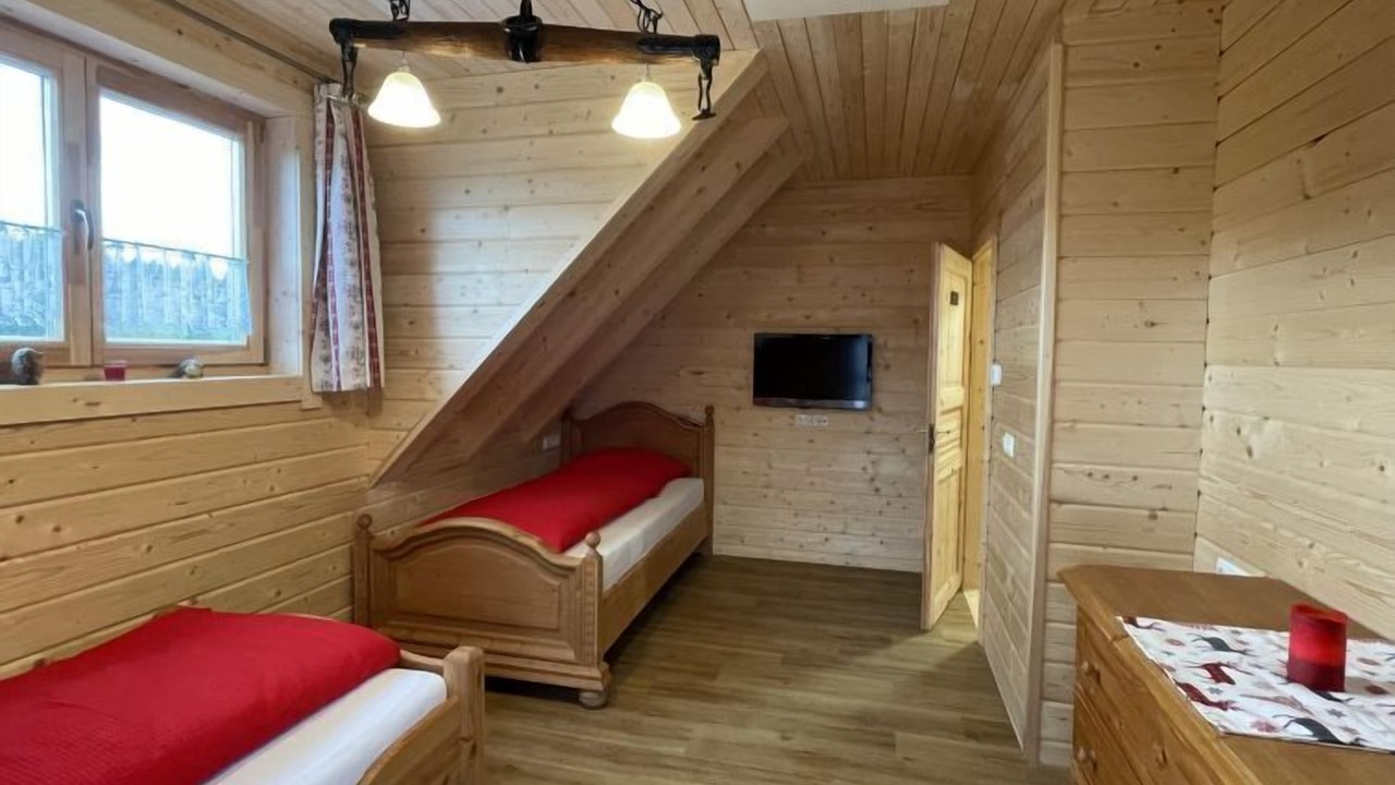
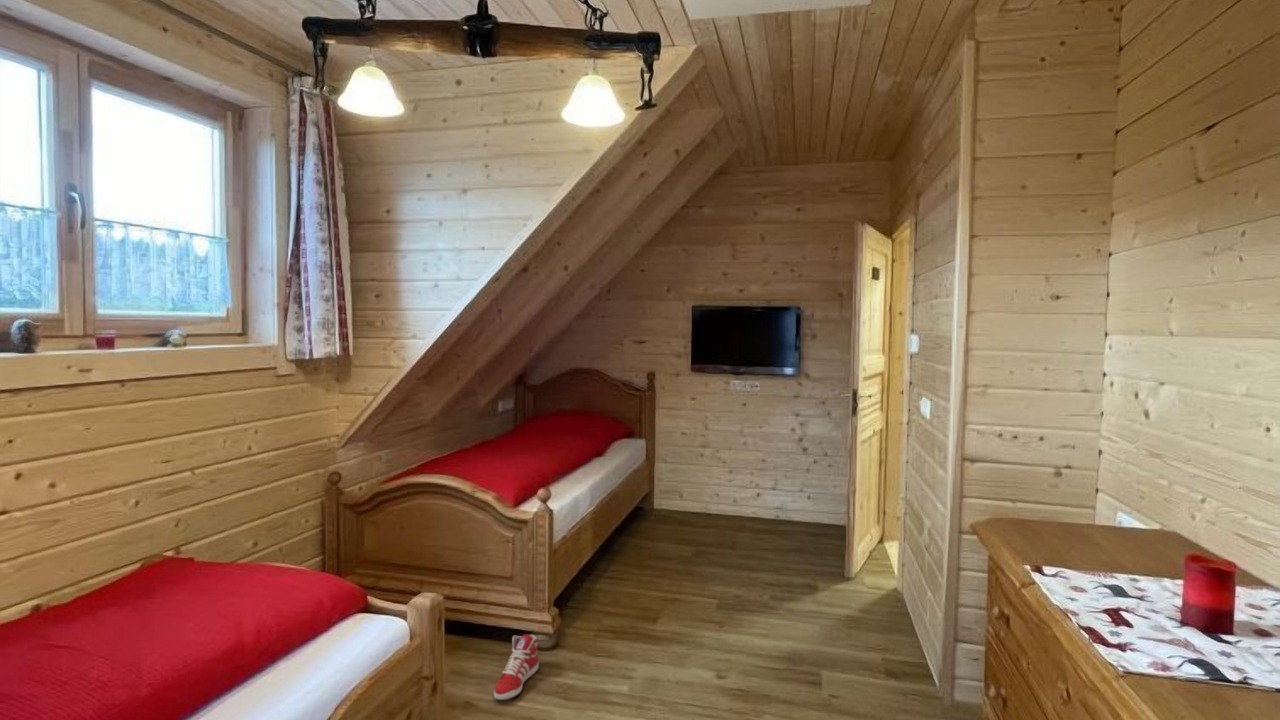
+ sneaker (516, 663)
